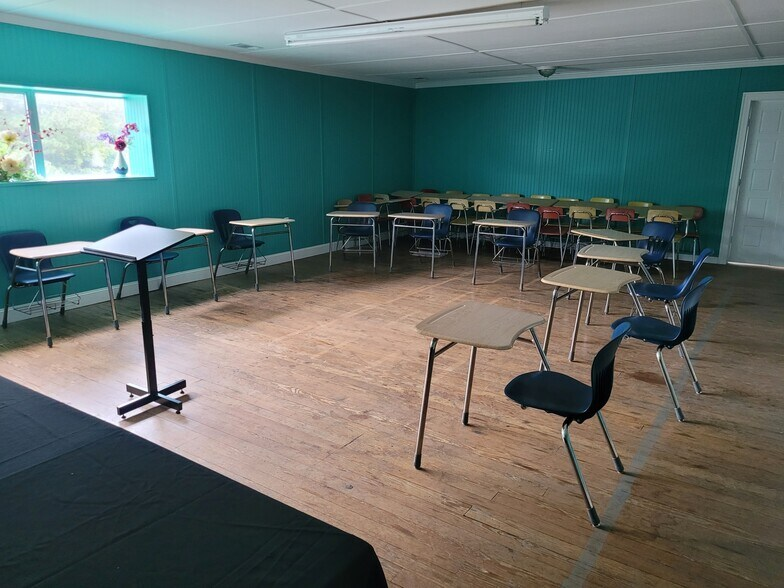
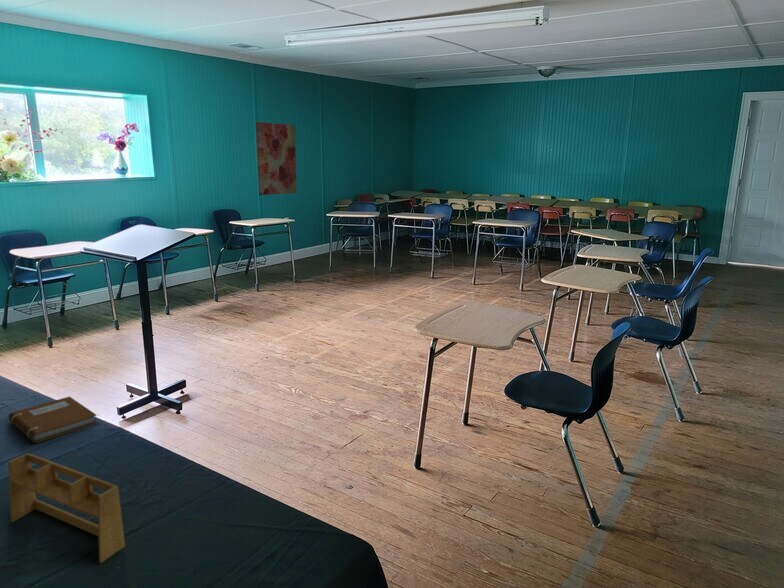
+ desk organizer (62, 503)
+ wall art (277, 159)
+ notebook (51, 417)
